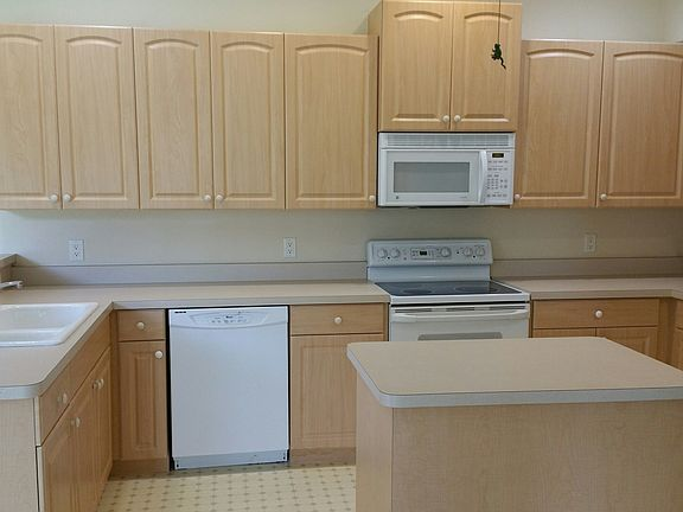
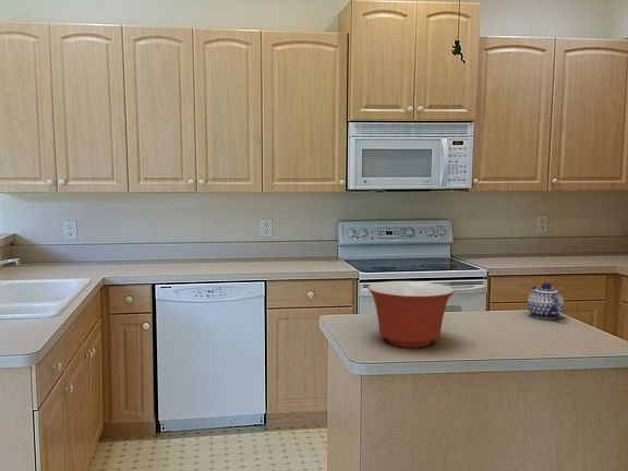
+ mixing bowl (410, 314)
+ teapot (545, 300)
